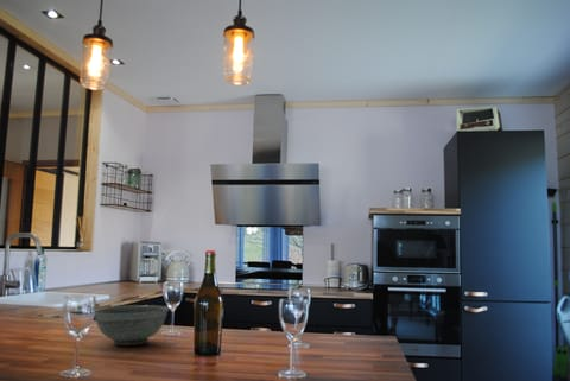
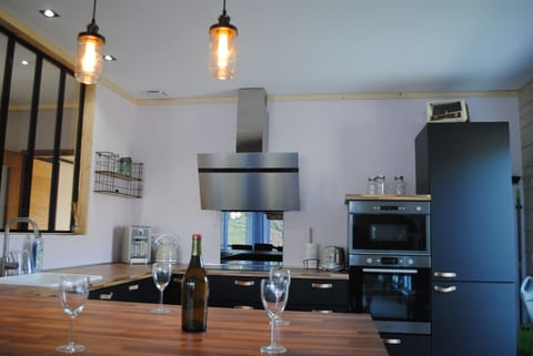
- bowl (131, 325)
